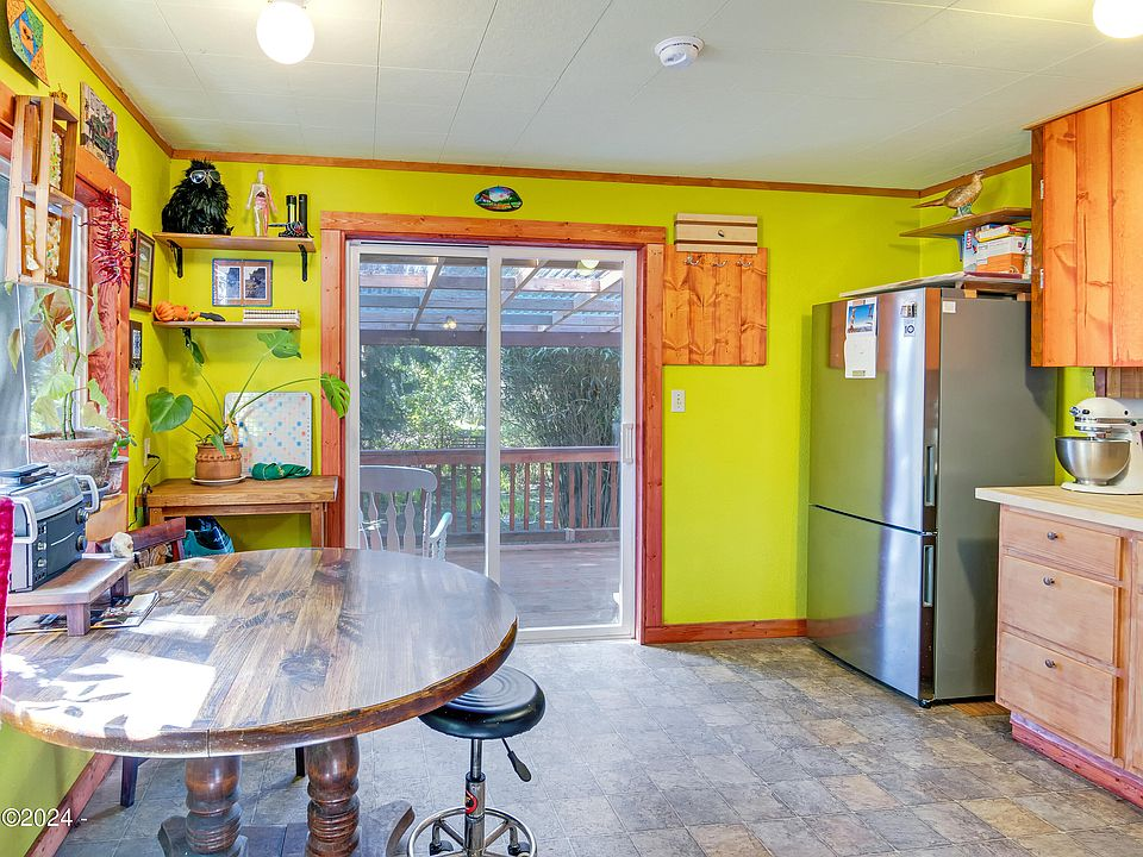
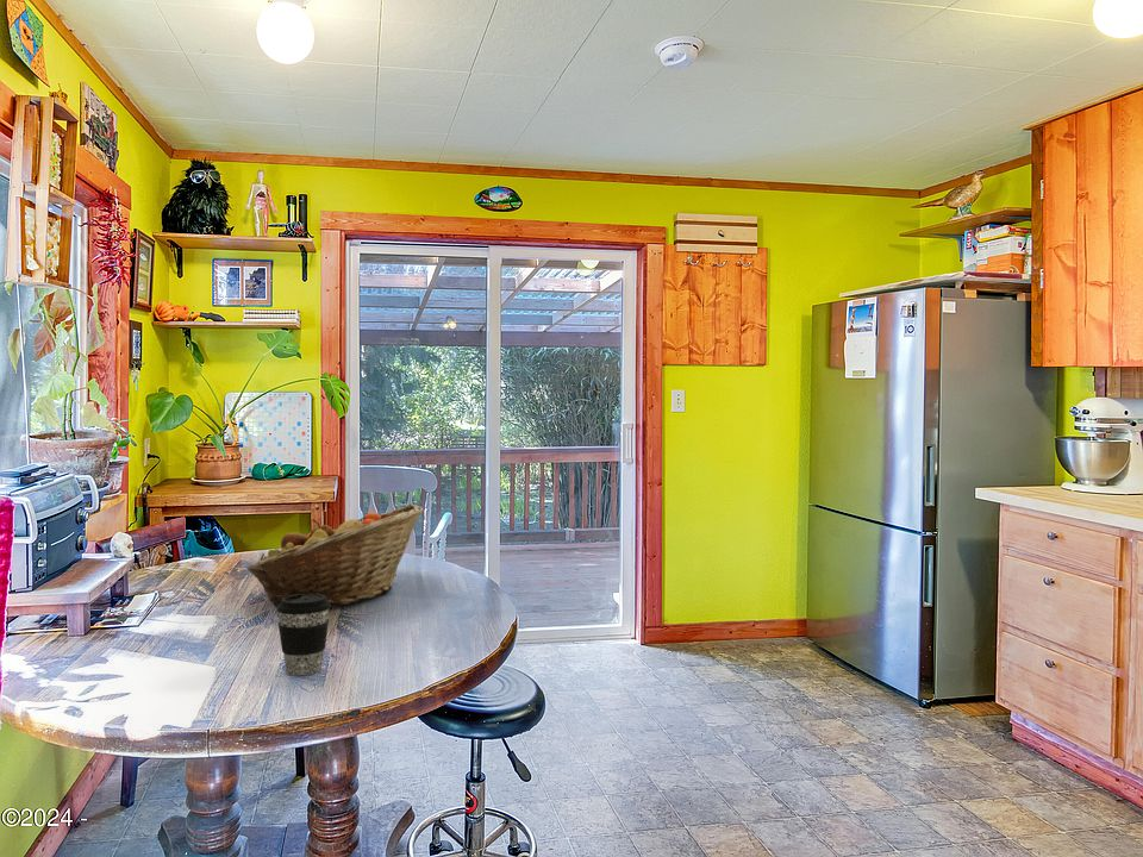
+ fruit basket (341, 550)
+ coffee cup (304, 633)
